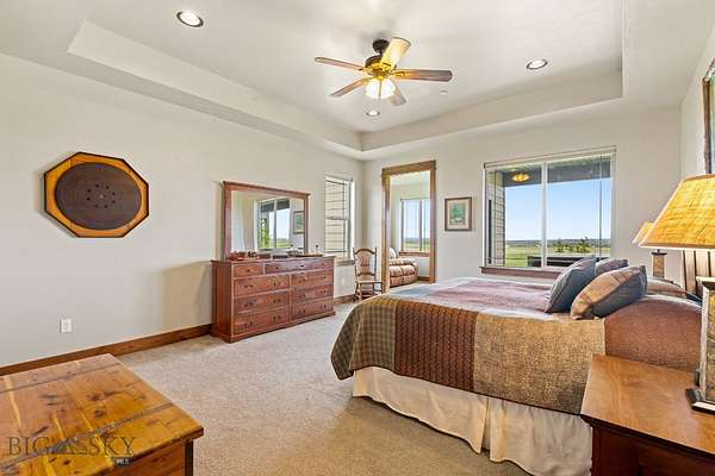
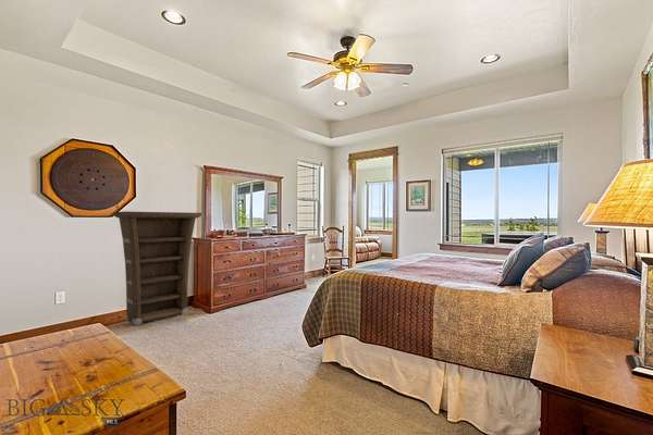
+ cabinet (159, 264)
